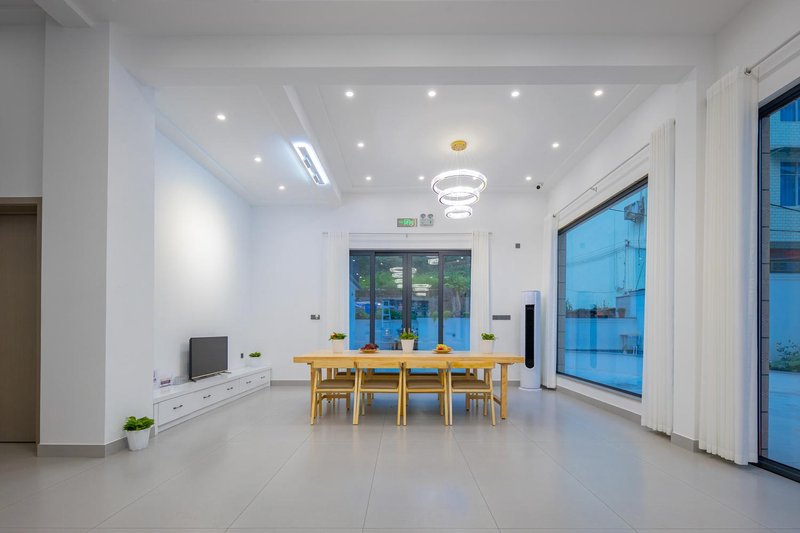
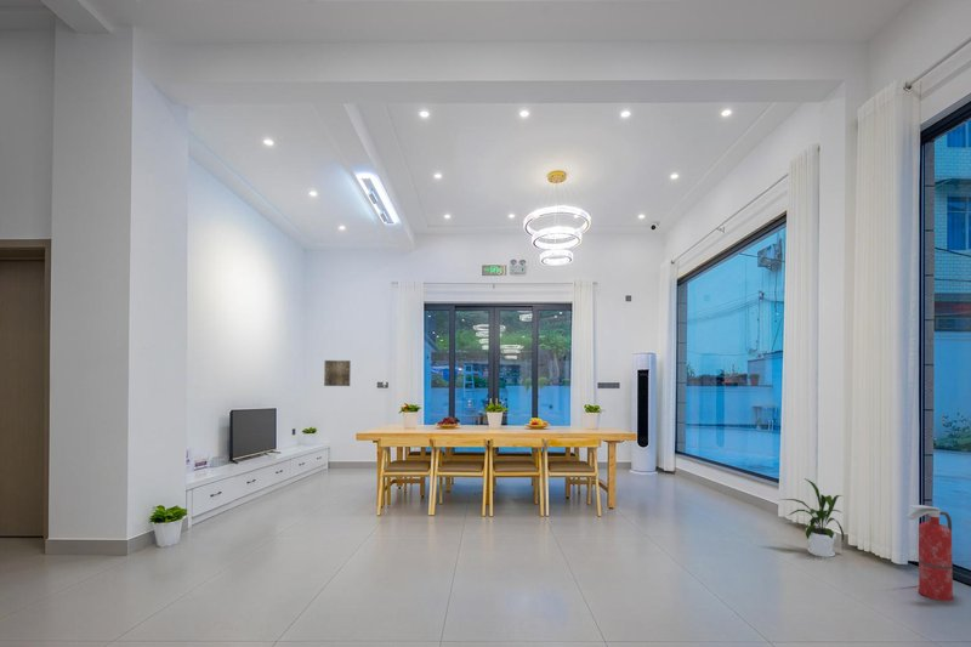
+ house plant (818, 518)
+ wall art (336, 373)
+ fire extinguisher (931, 550)
